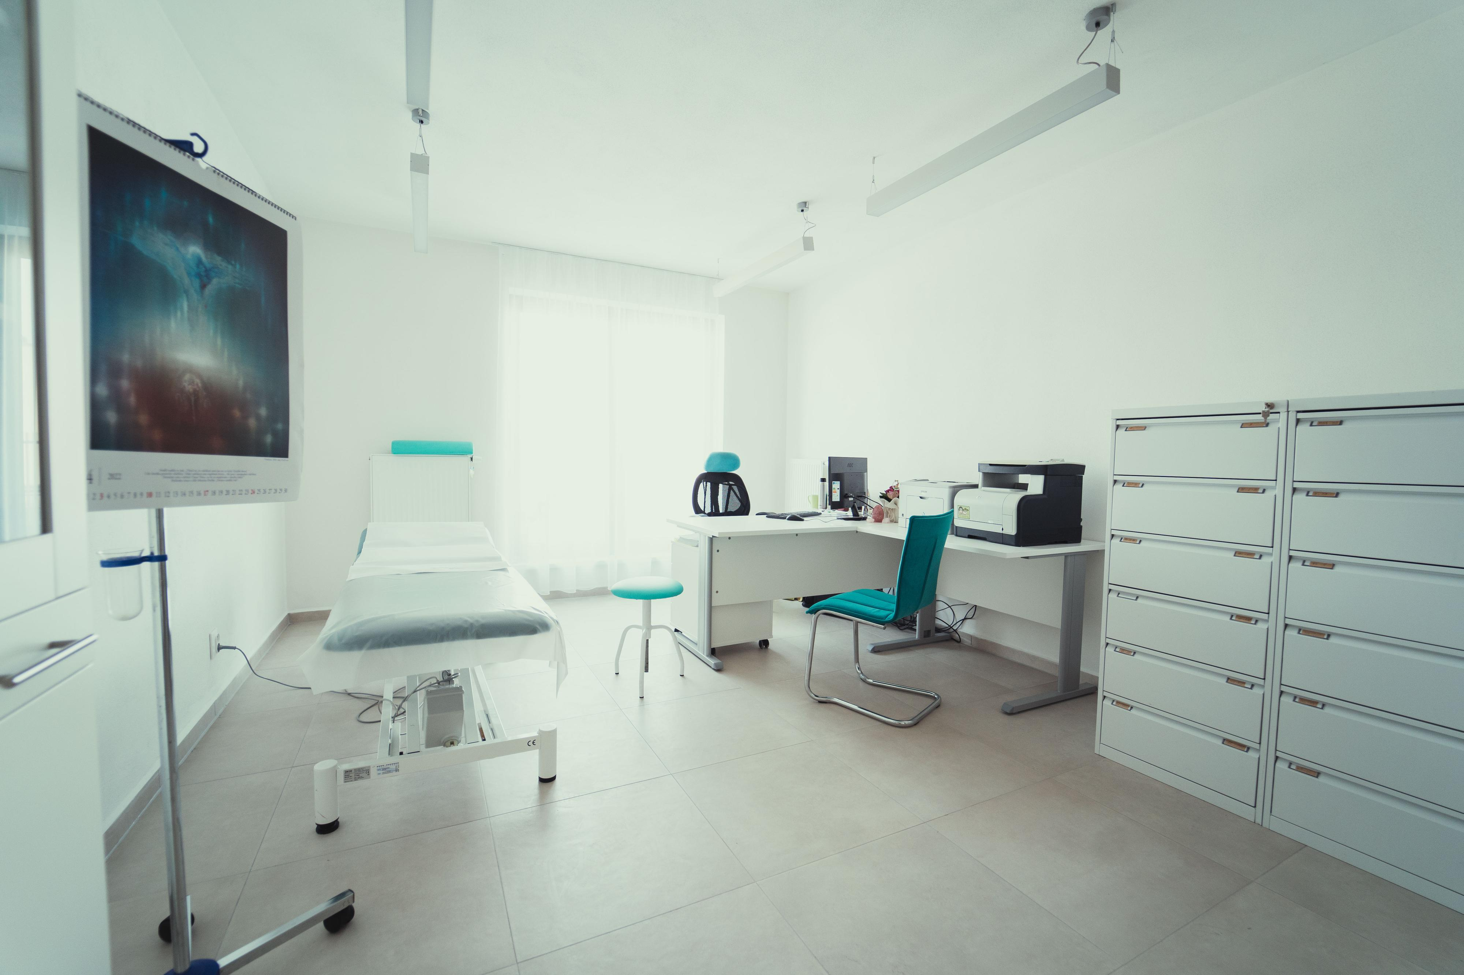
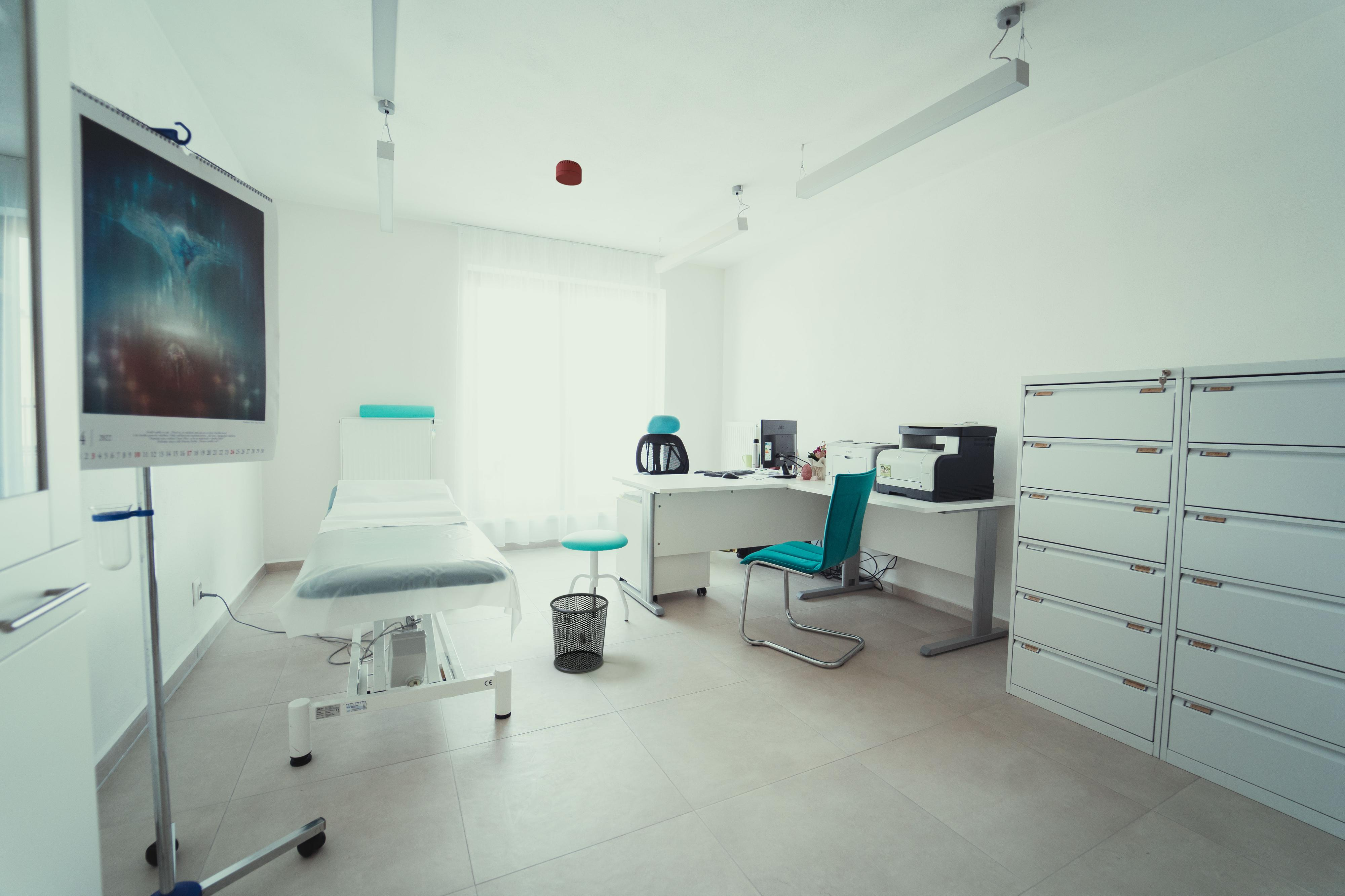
+ smoke detector (569, 172)
+ waste bin (579, 632)
